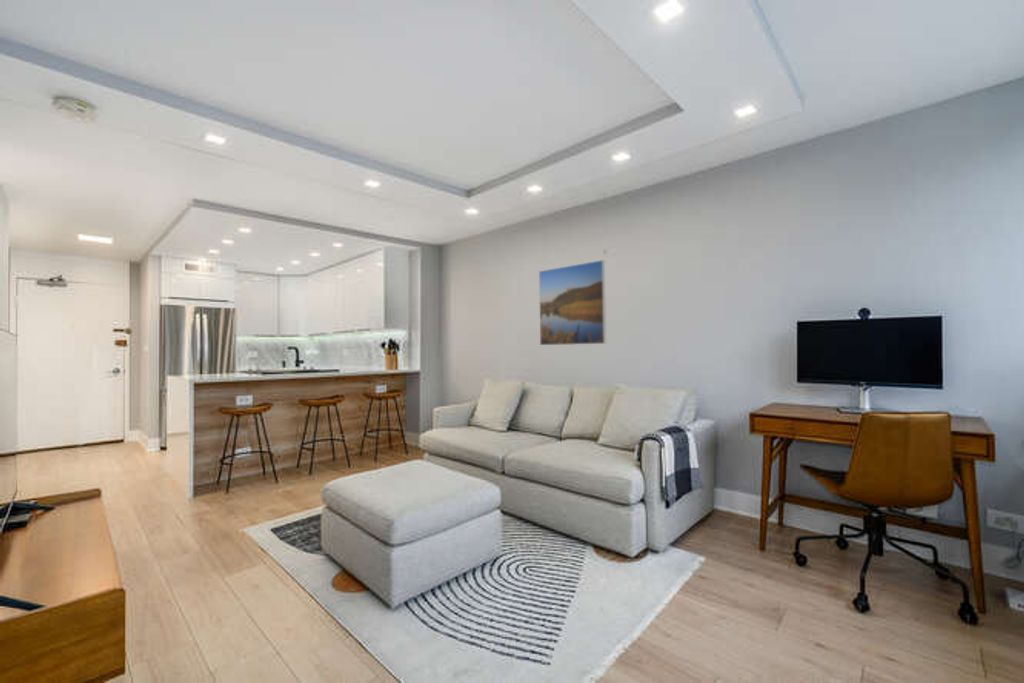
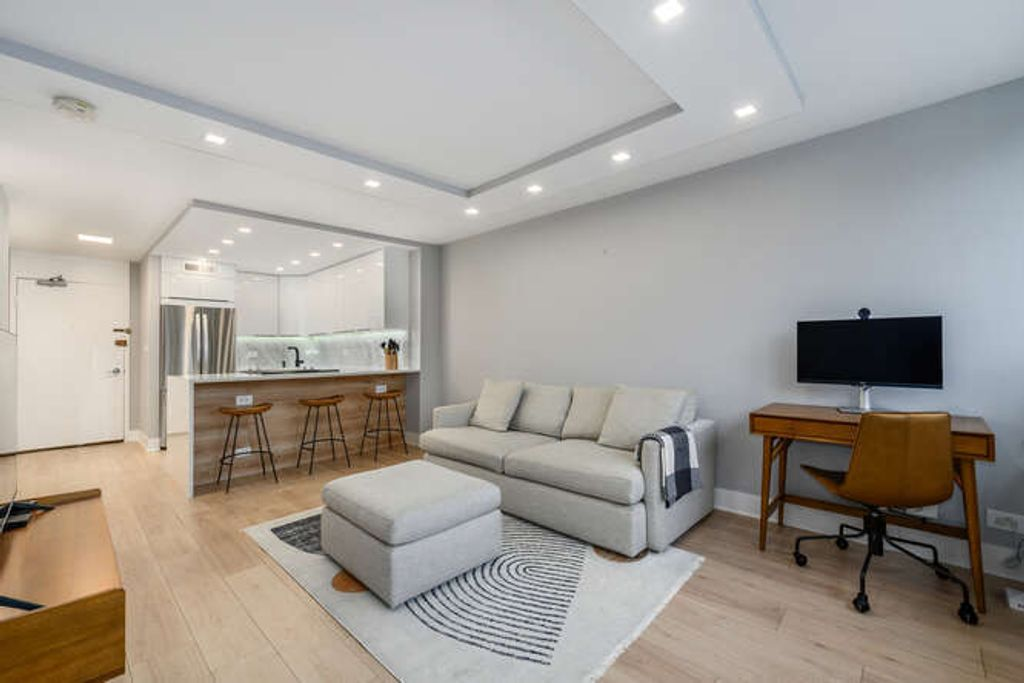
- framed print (570, 305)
